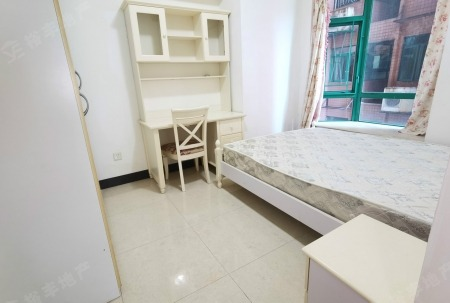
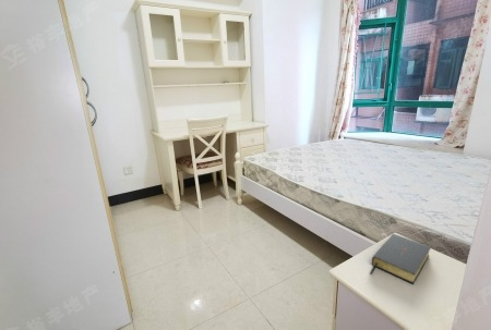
+ bible (398, 258)
